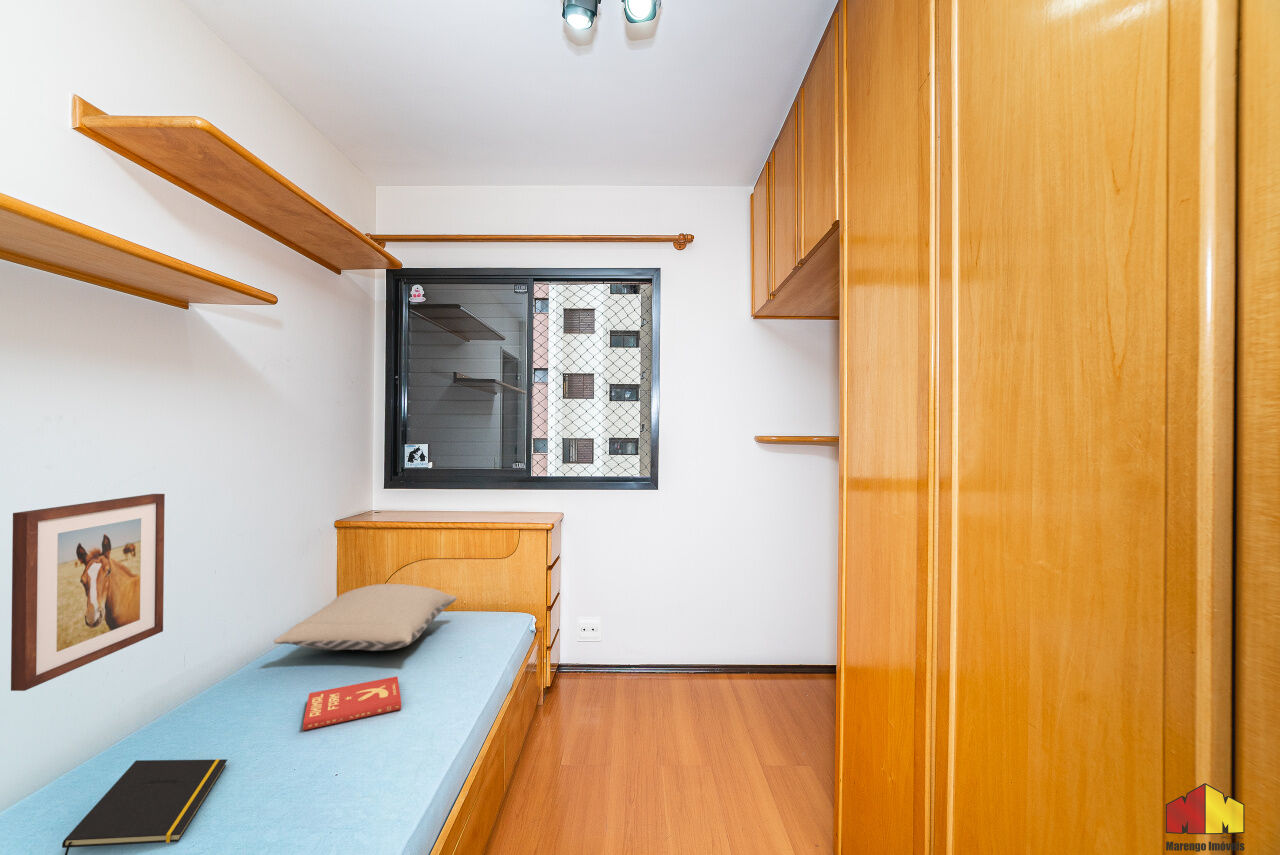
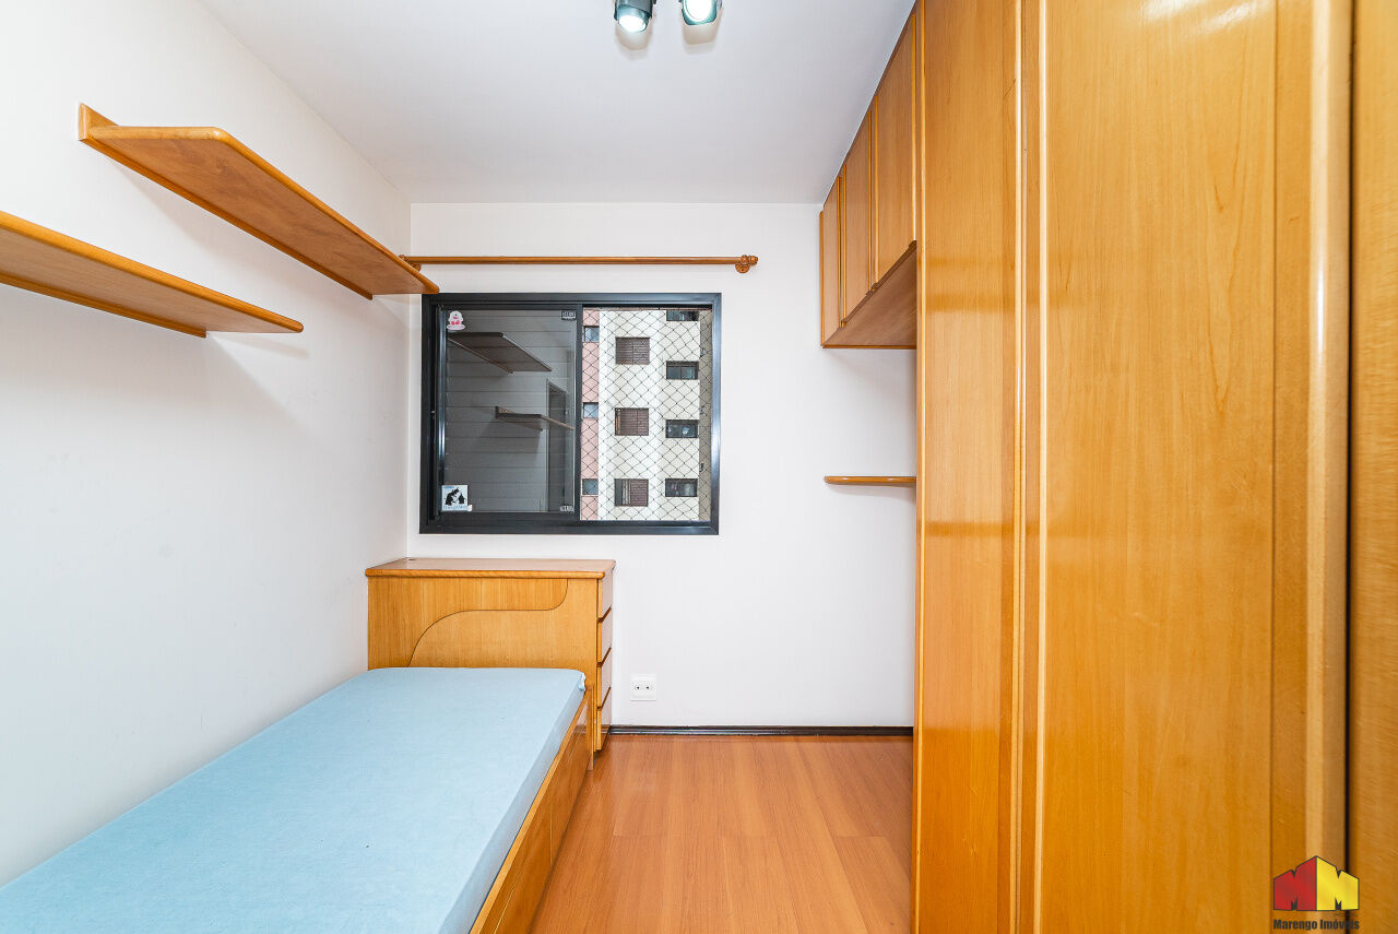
- notepad (155, 797)
- wall art (97, 579)
- book (354, 701)
- pillow (374, 618)
